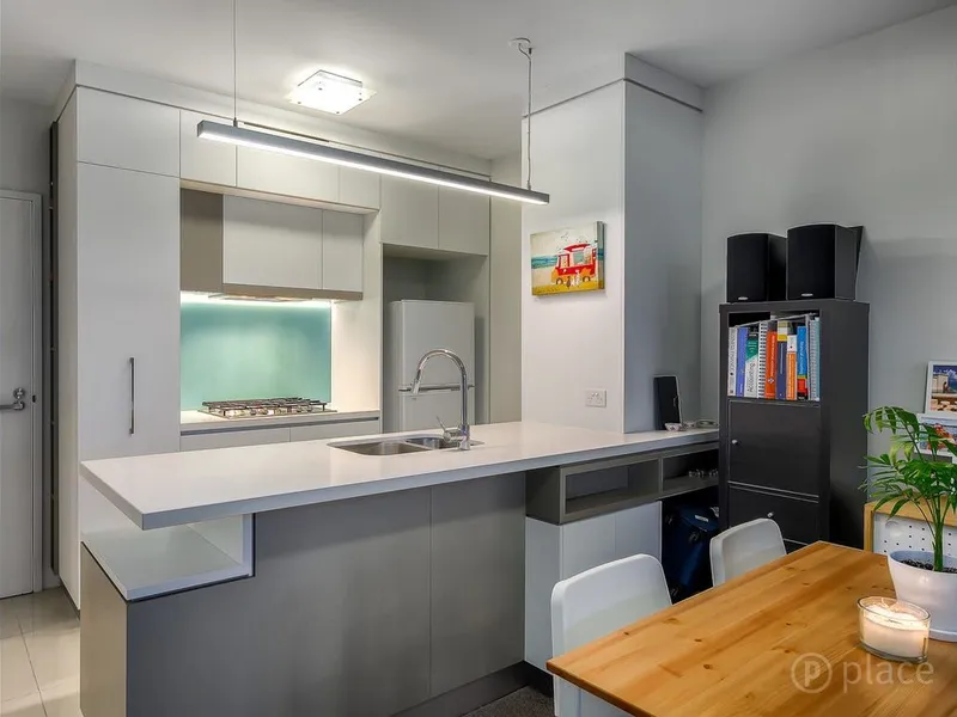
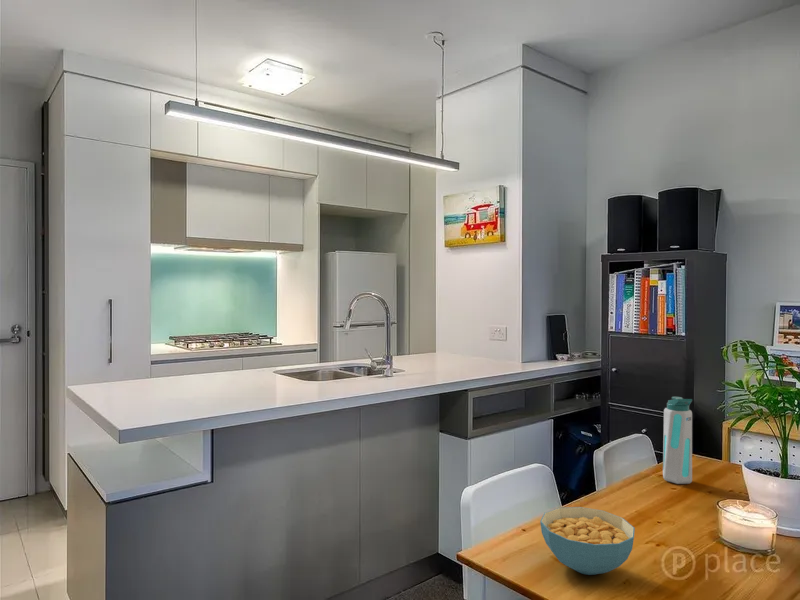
+ cereal bowl (586, 546)
+ water bottle (678, 438)
